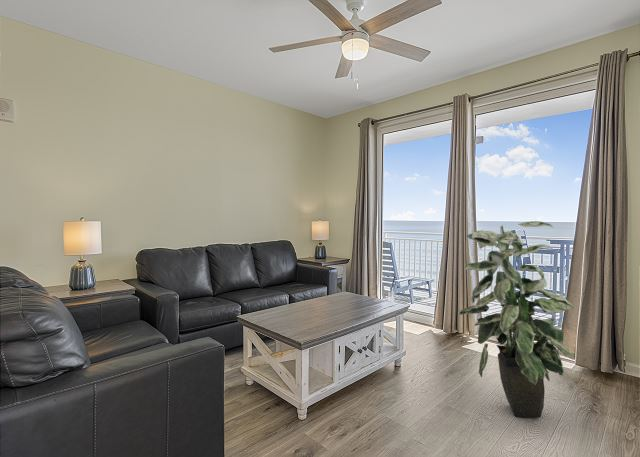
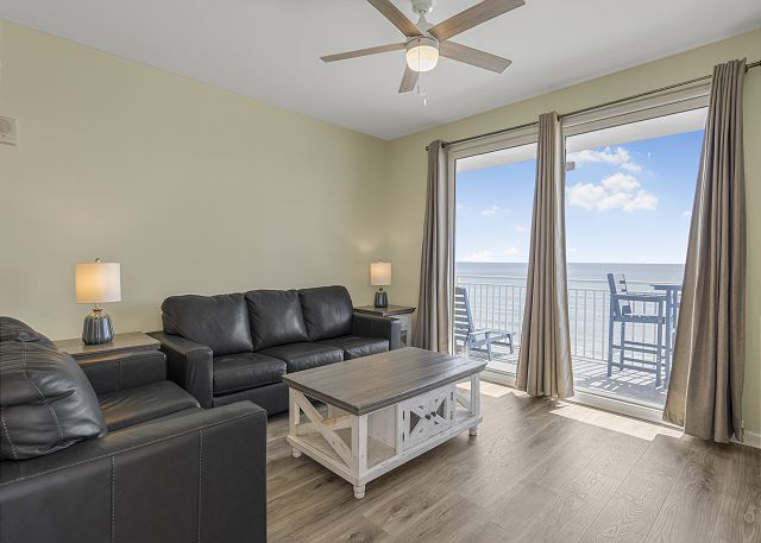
- indoor plant (518, 318)
